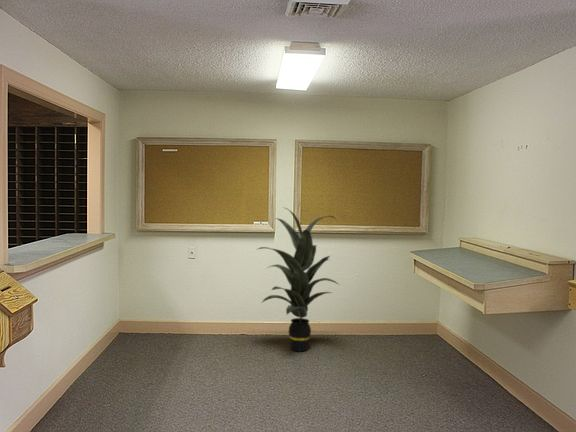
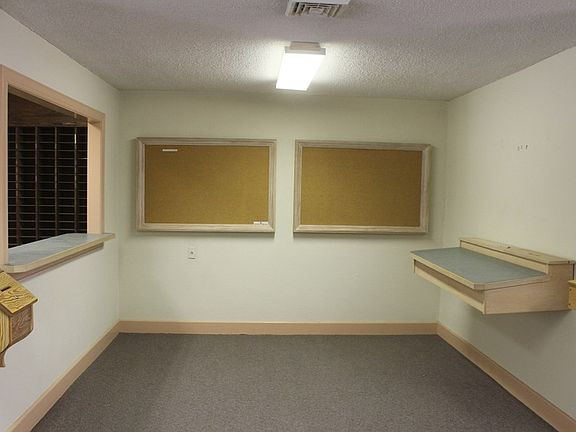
- indoor plant (296, 278)
